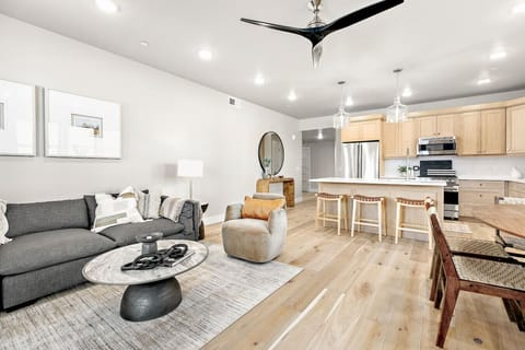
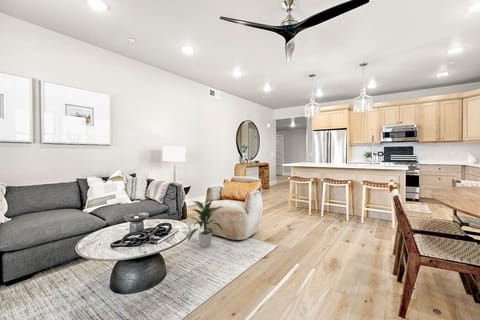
+ indoor plant (203, 221)
